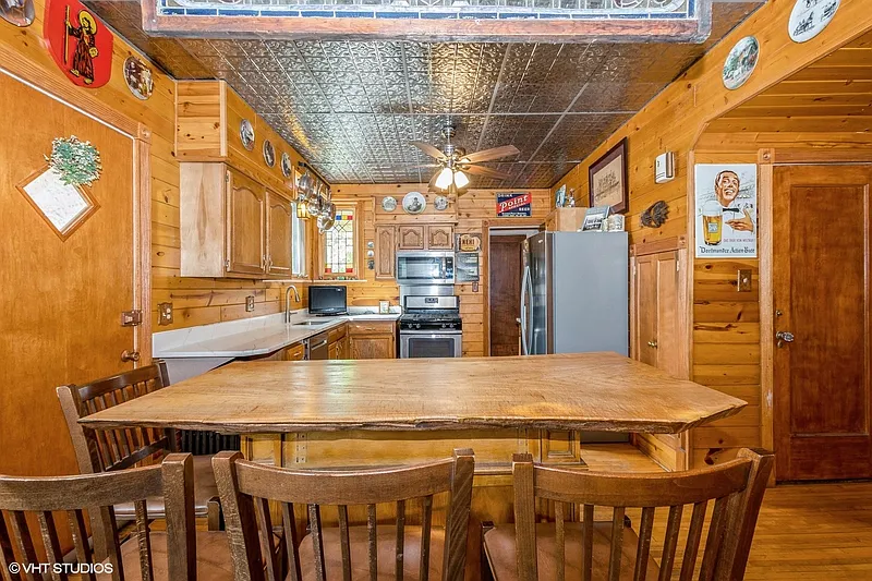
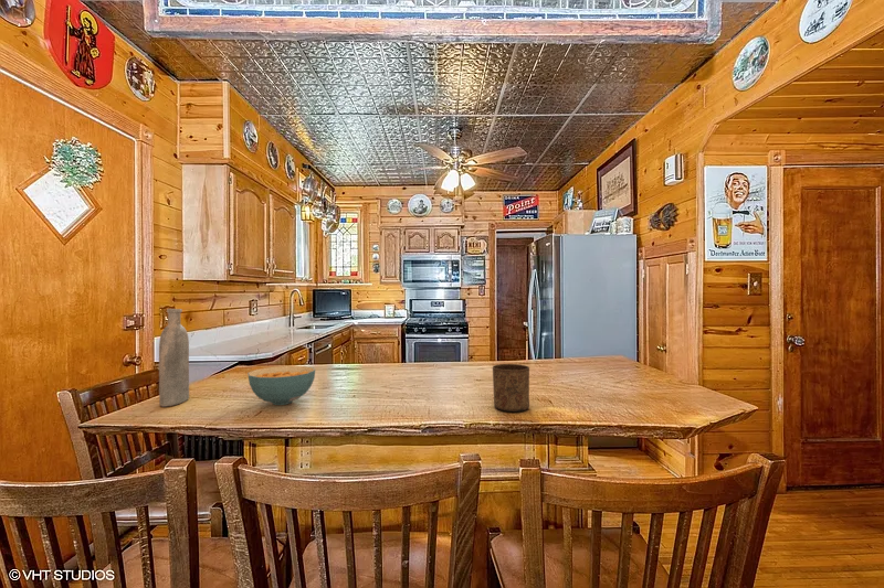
+ cup (511, 386)
+ bottle (175, 355)
+ cereal bowl (282, 386)
